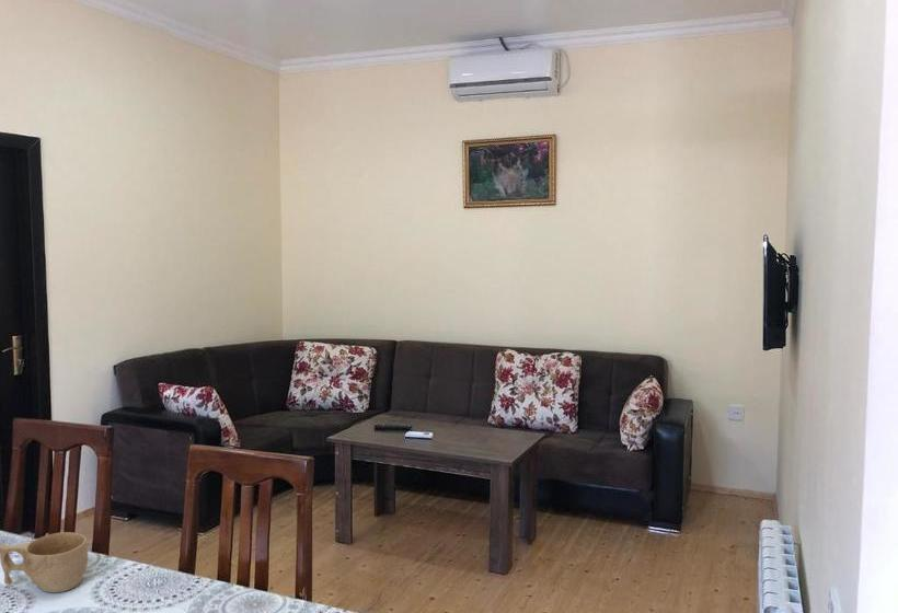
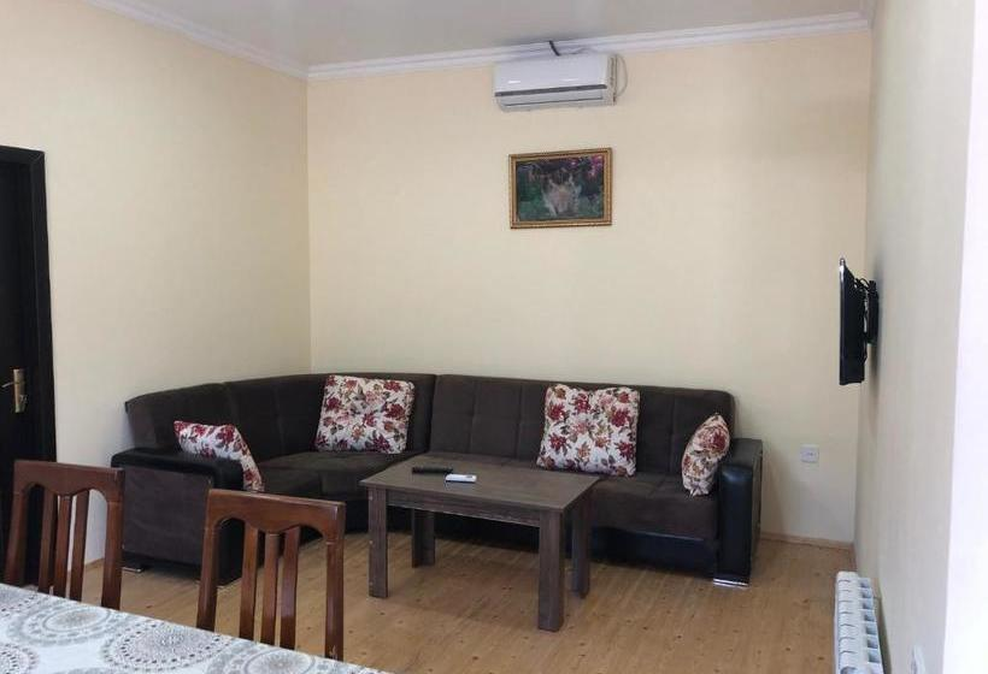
- cup (44, 564)
